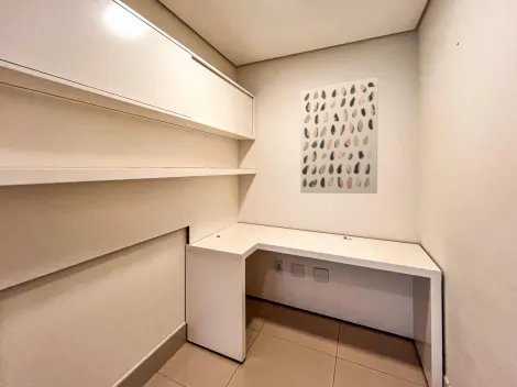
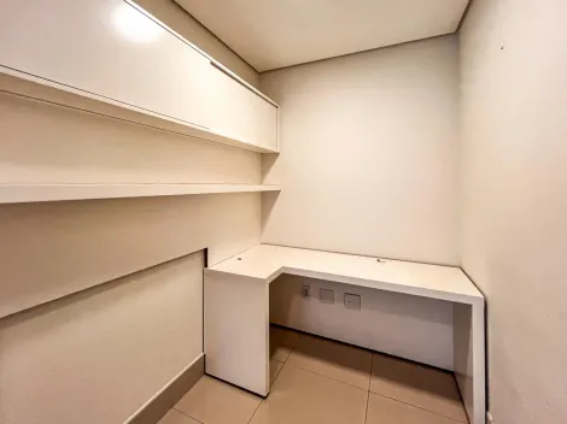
- wall art (337, 139)
